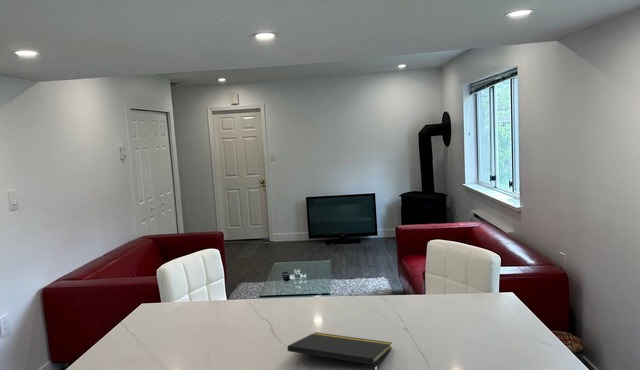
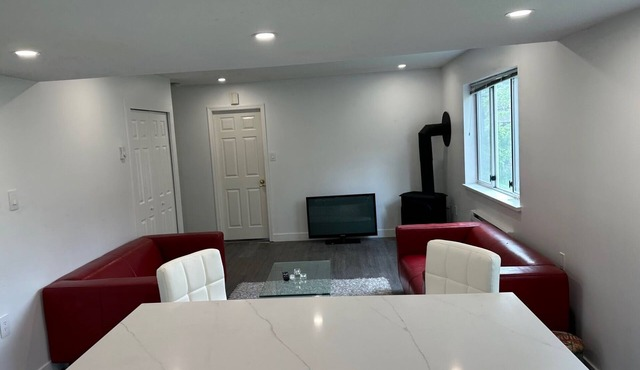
- notepad (340, 346)
